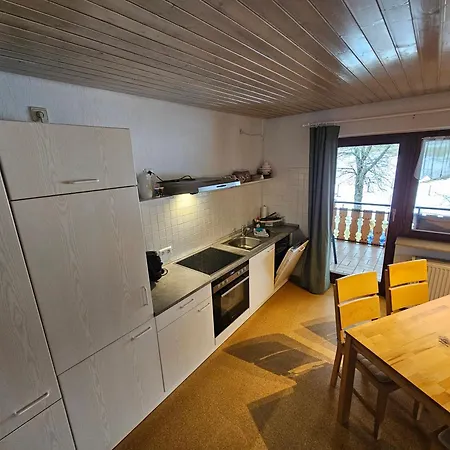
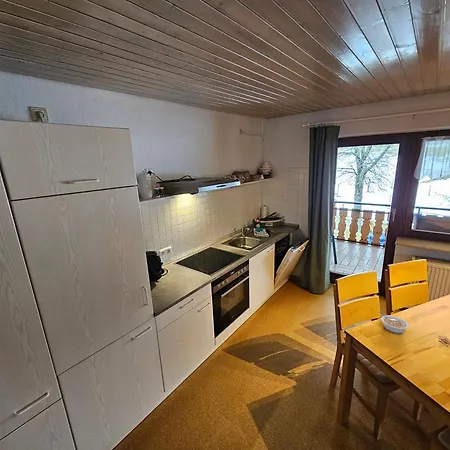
+ legume (393, 324)
